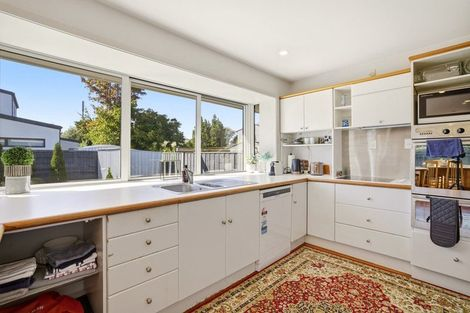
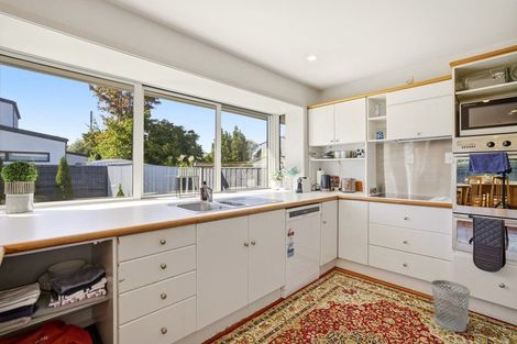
+ wastebasket (450, 306)
